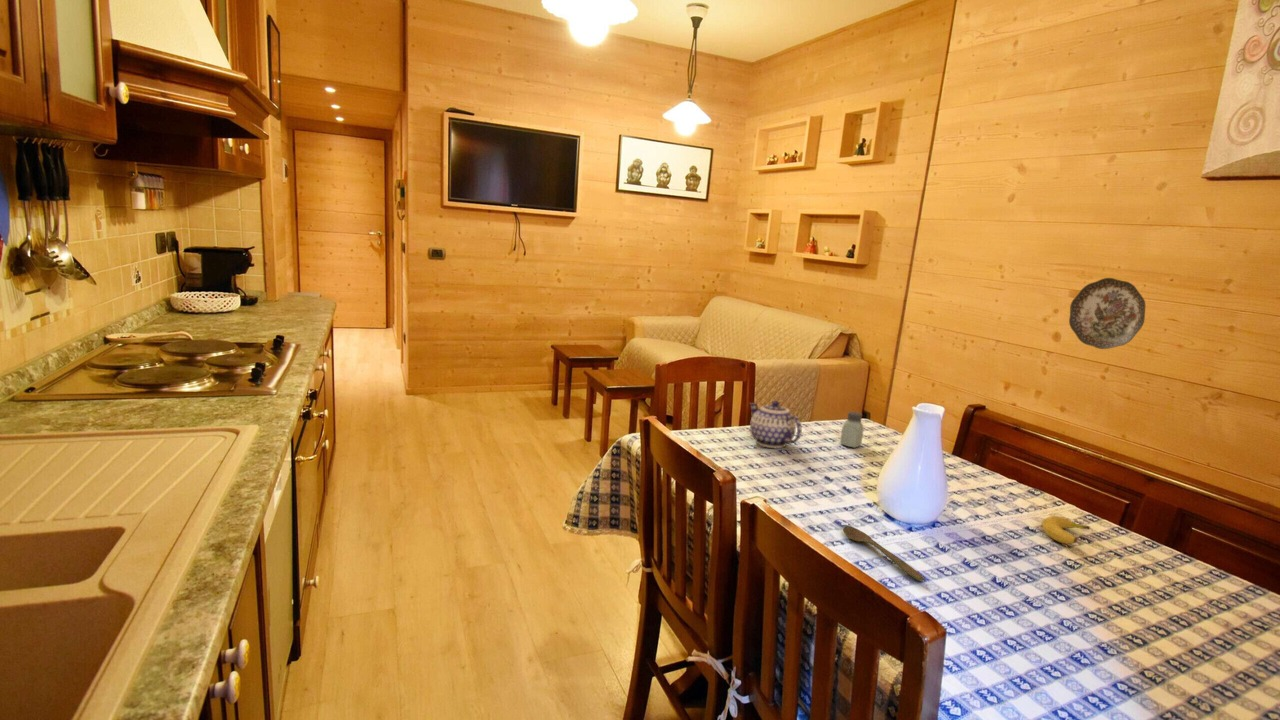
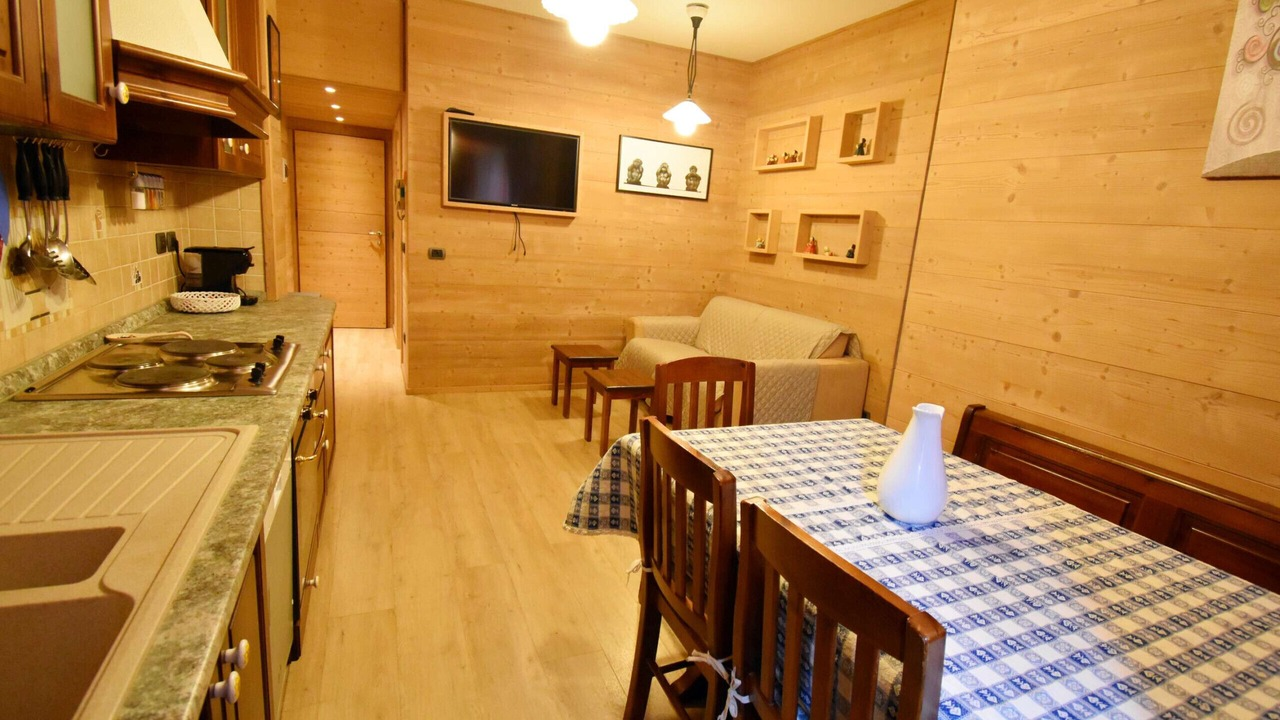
- spoon (882, 551)
- decorative plate (1107, 313)
- saltshaker (852, 429)
- teapot (773, 422)
- fruit (1070, 527)
